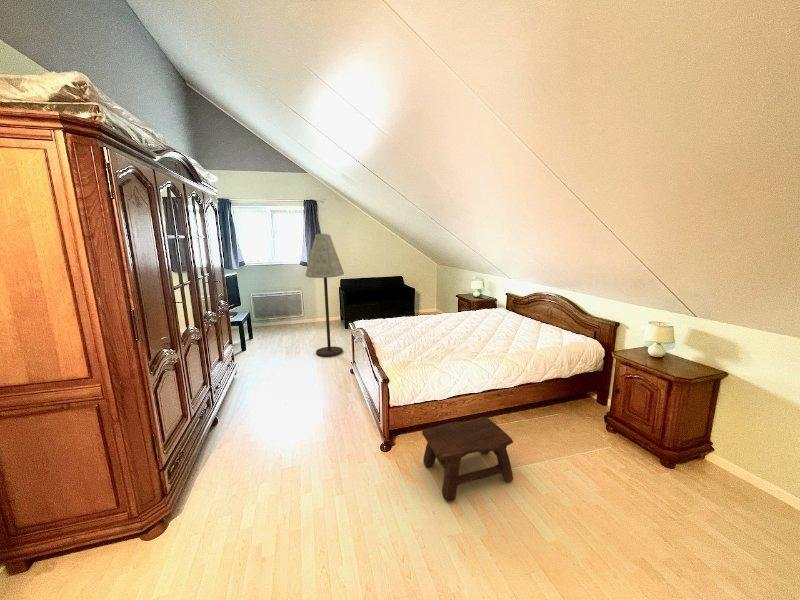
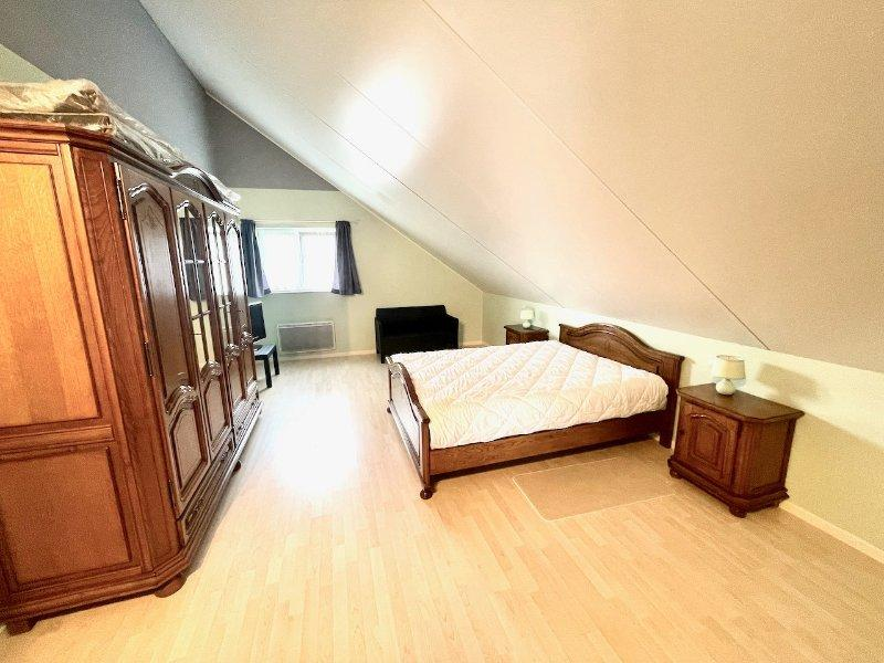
- floor lamp (326, 294)
- stool (467, 453)
